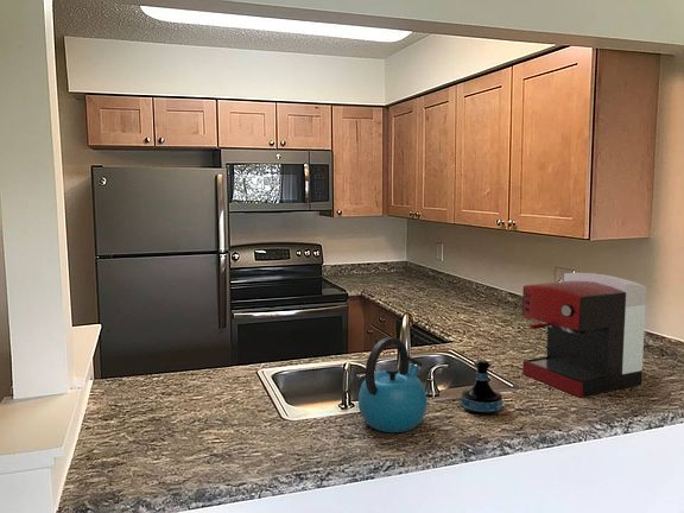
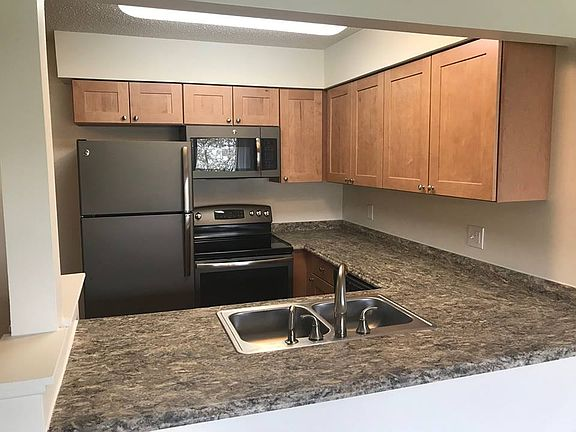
- tequila bottle (481, 385)
- coffee maker (572, 328)
- kettle (394, 379)
